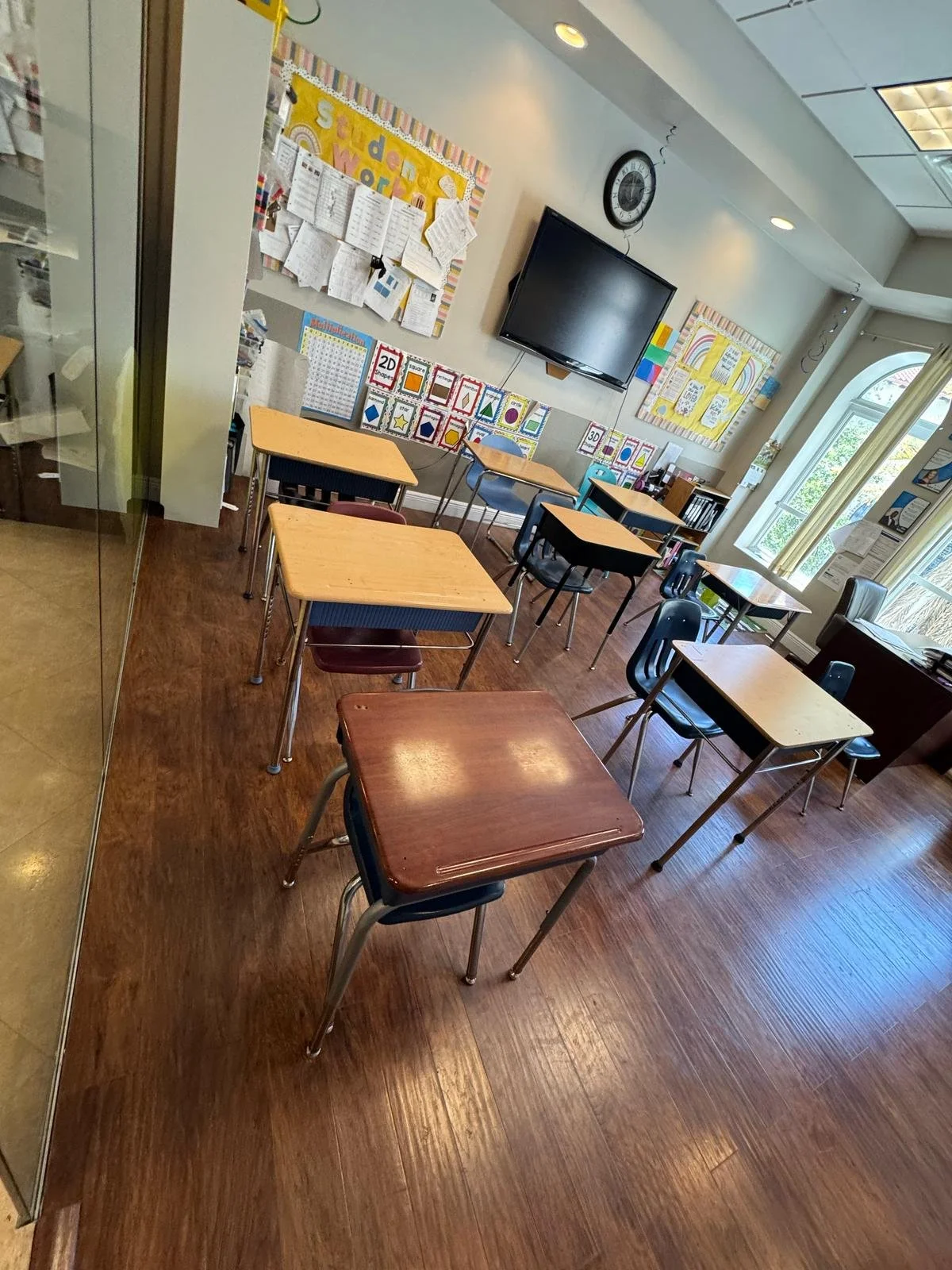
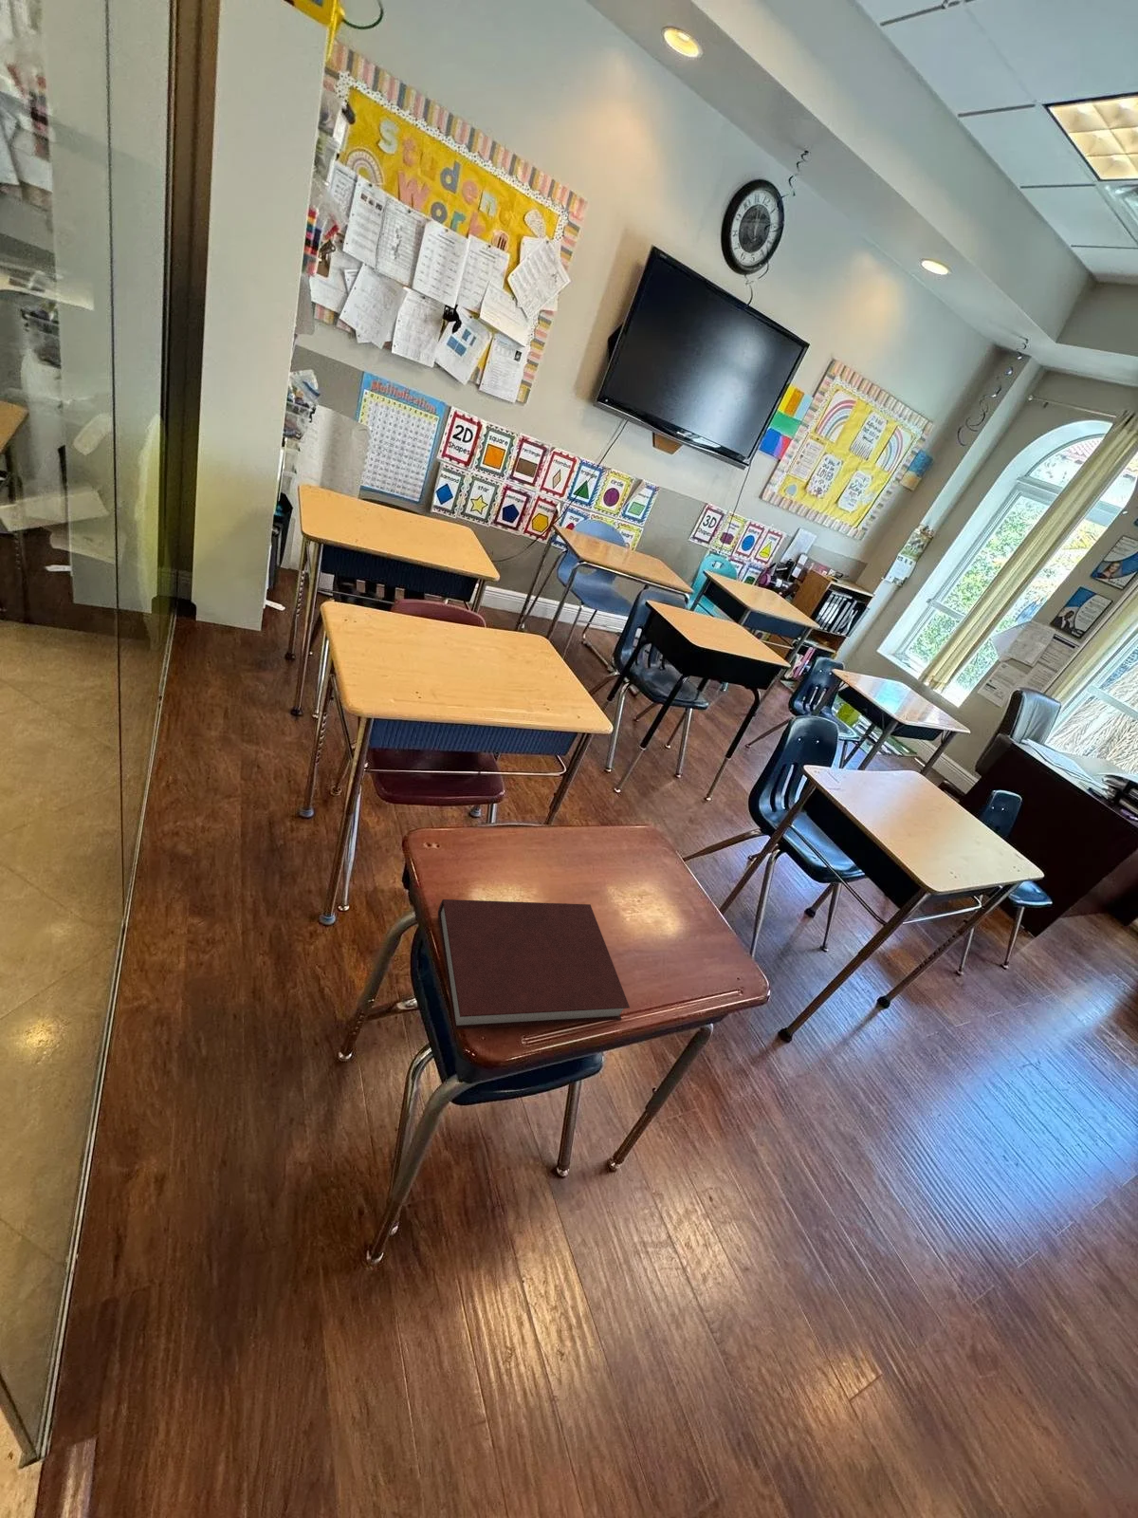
+ notebook (530, 959)
